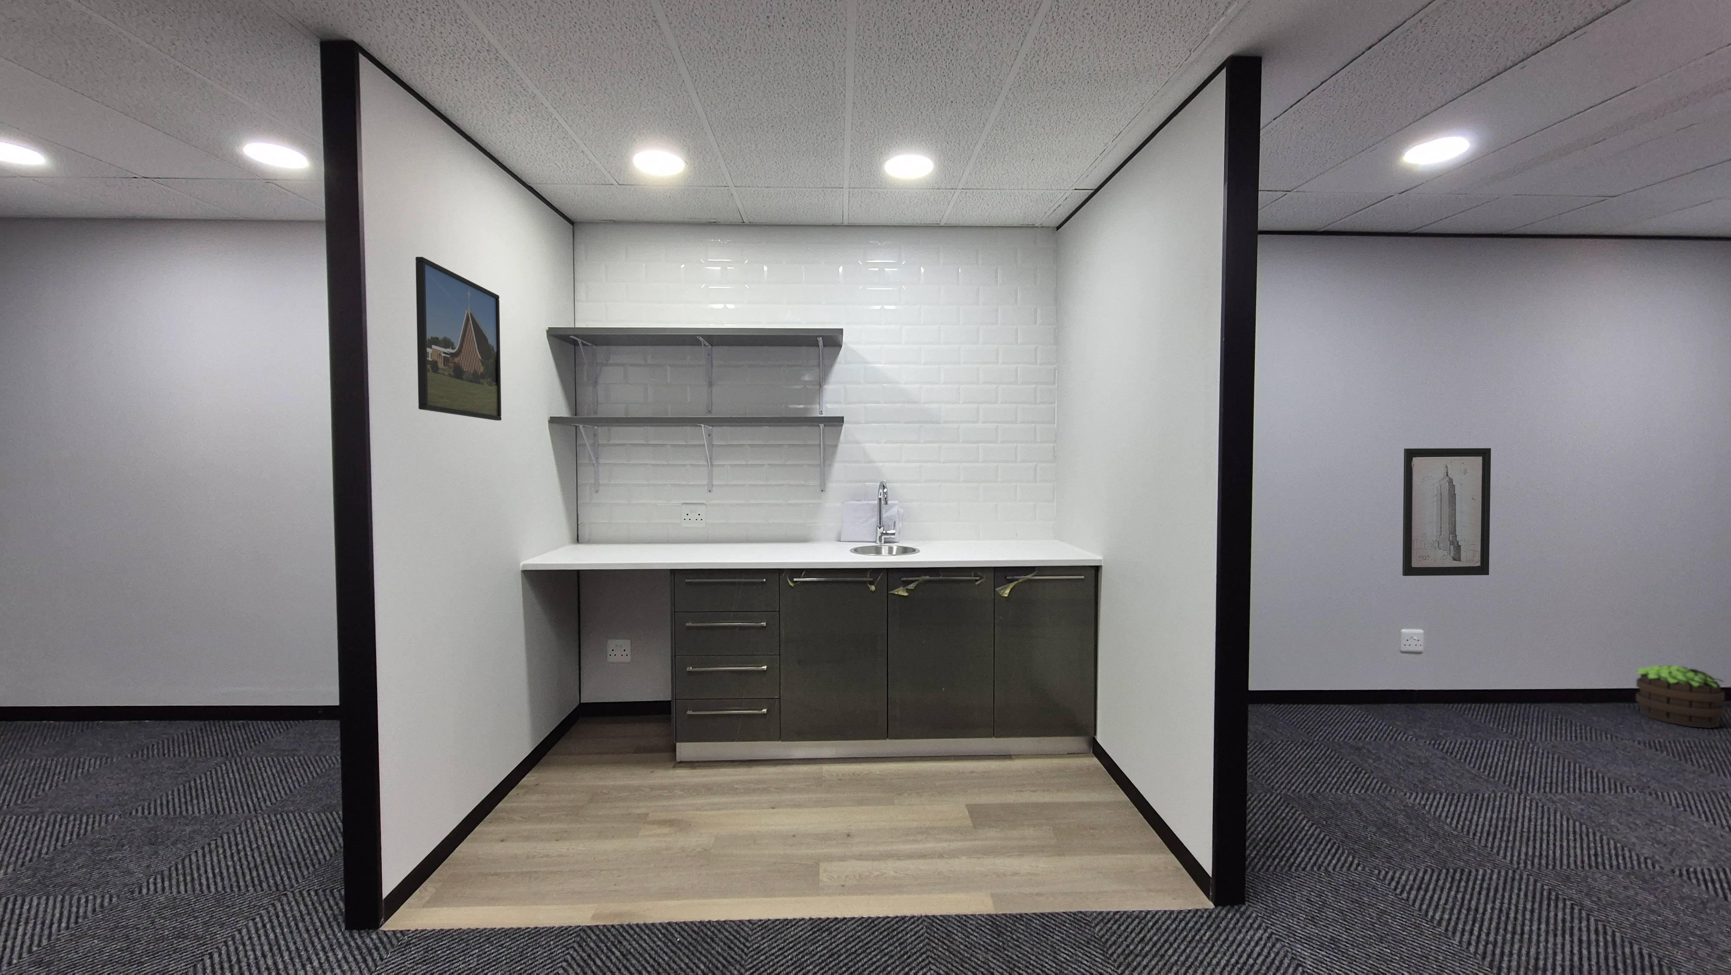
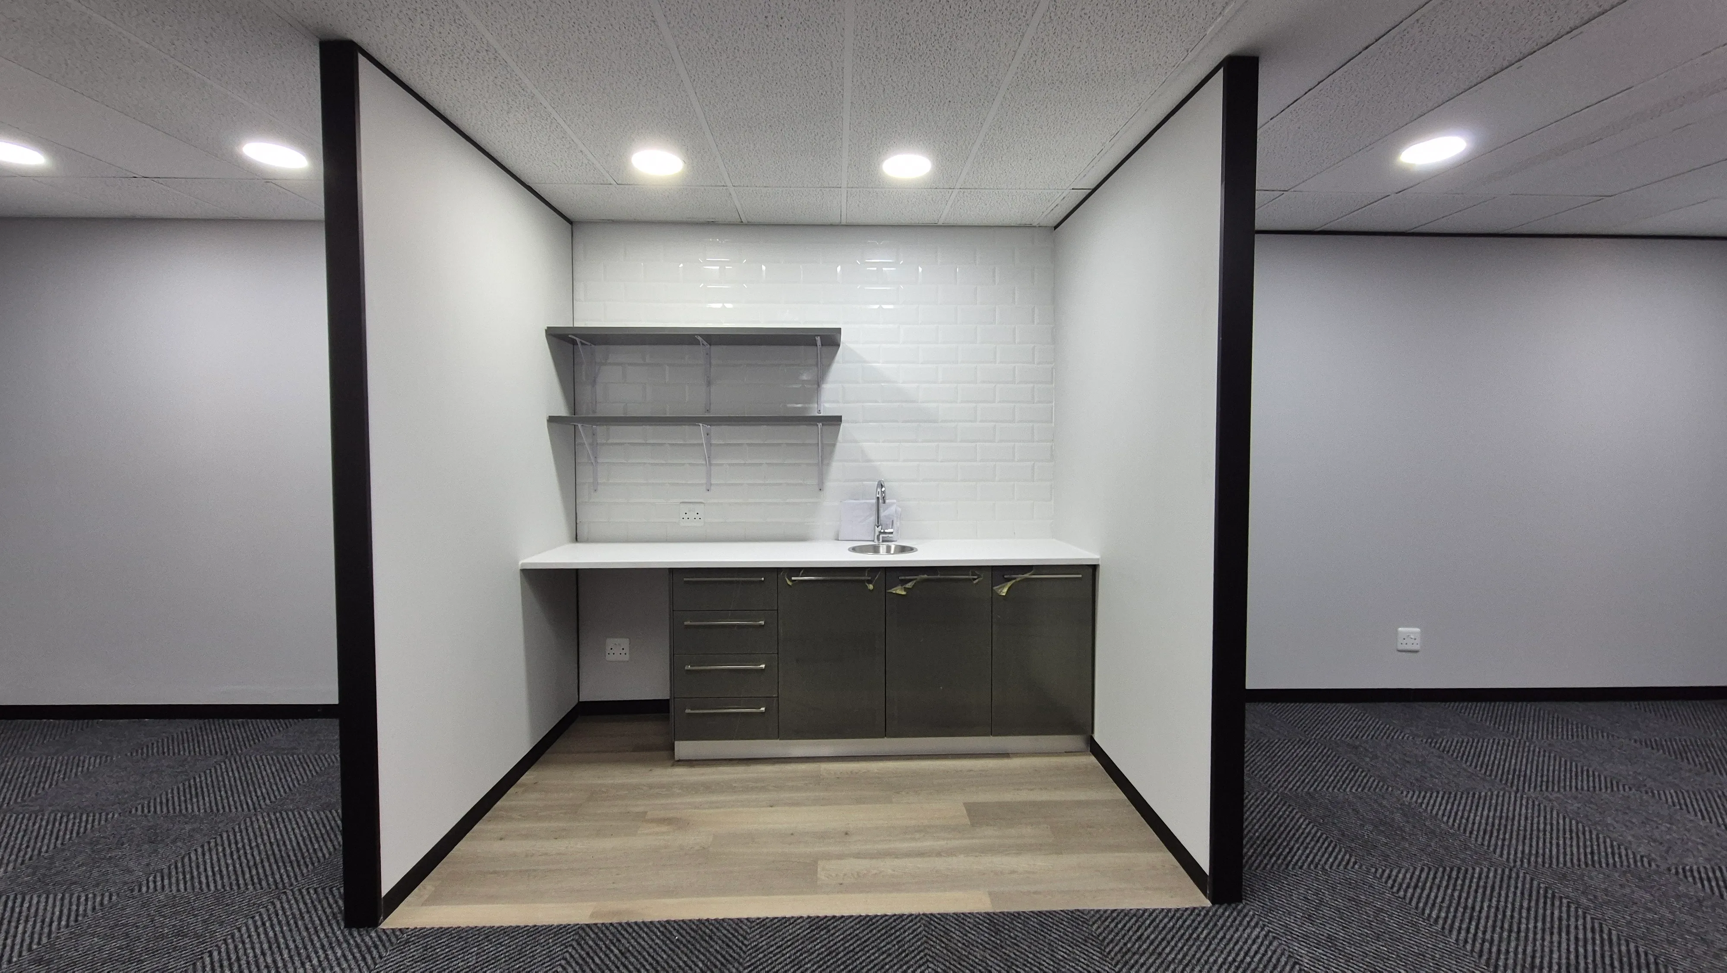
- potted plant (1679, 692)
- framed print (462, 347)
- wall art (1446, 511)
